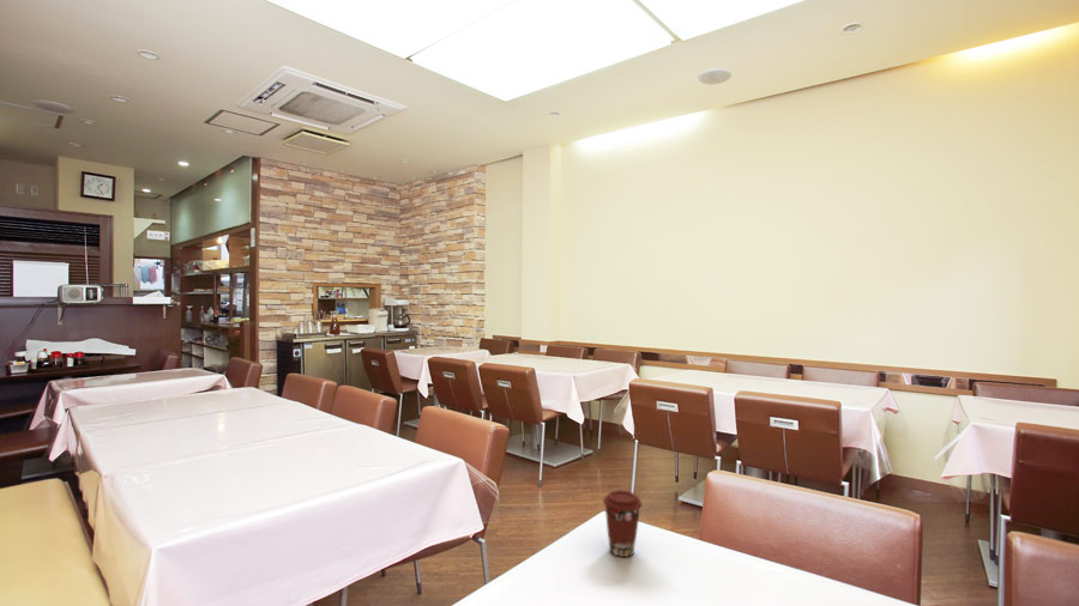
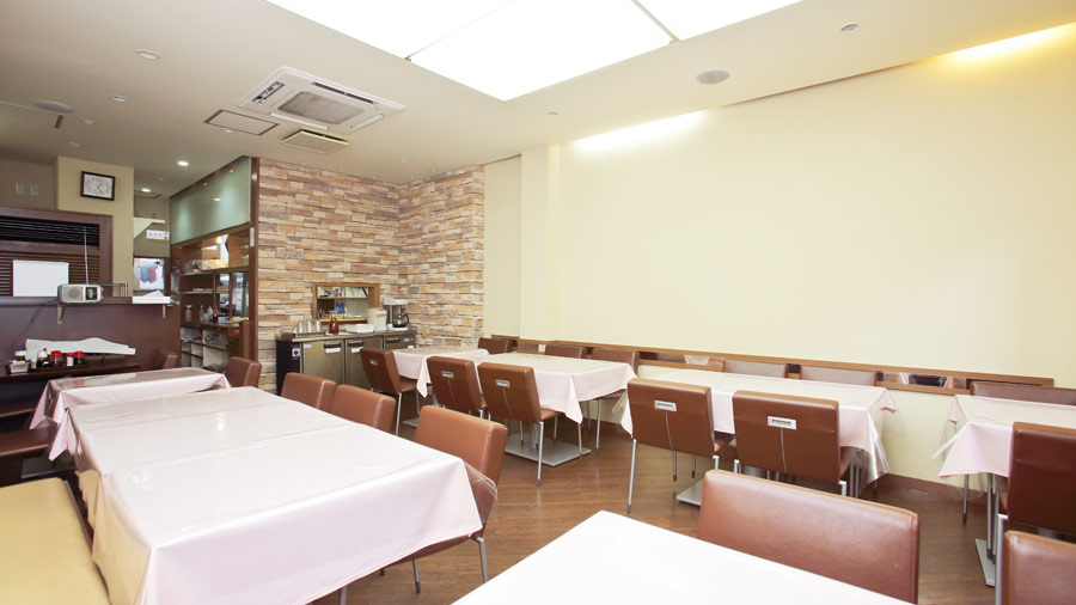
- coffee cup (621, 522)
